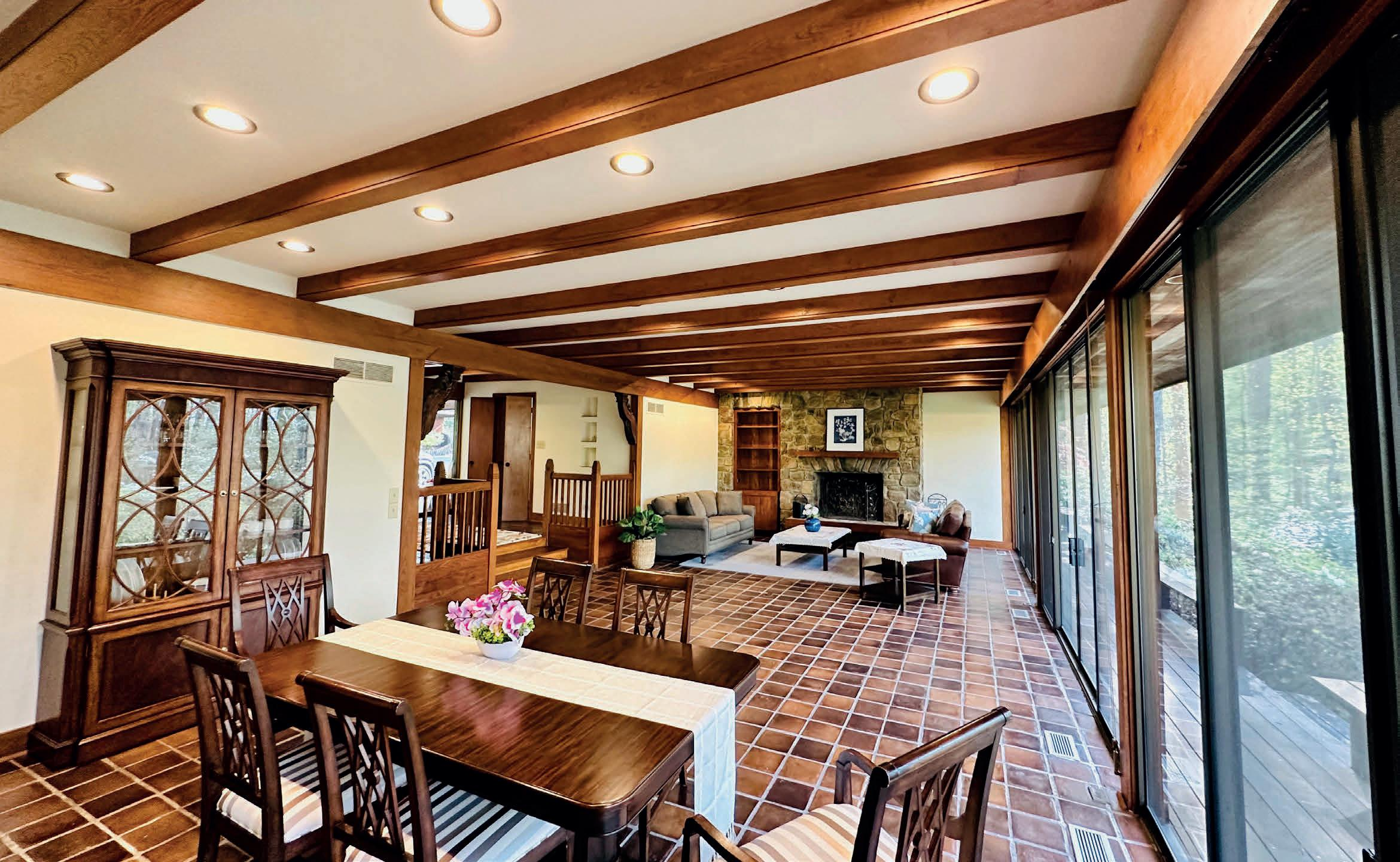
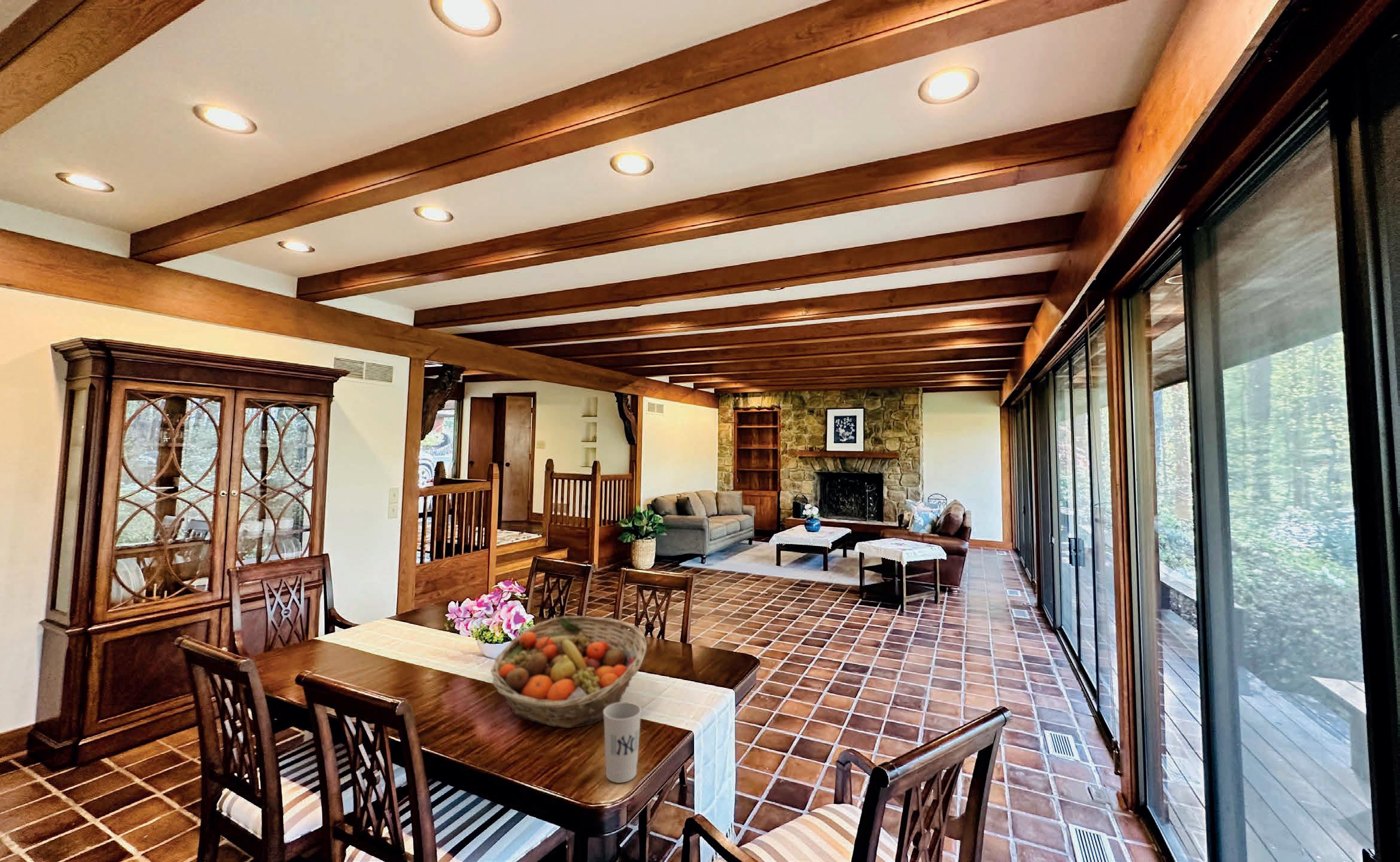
+ fruit basket (570, 667)
+ cup (622, 742)
